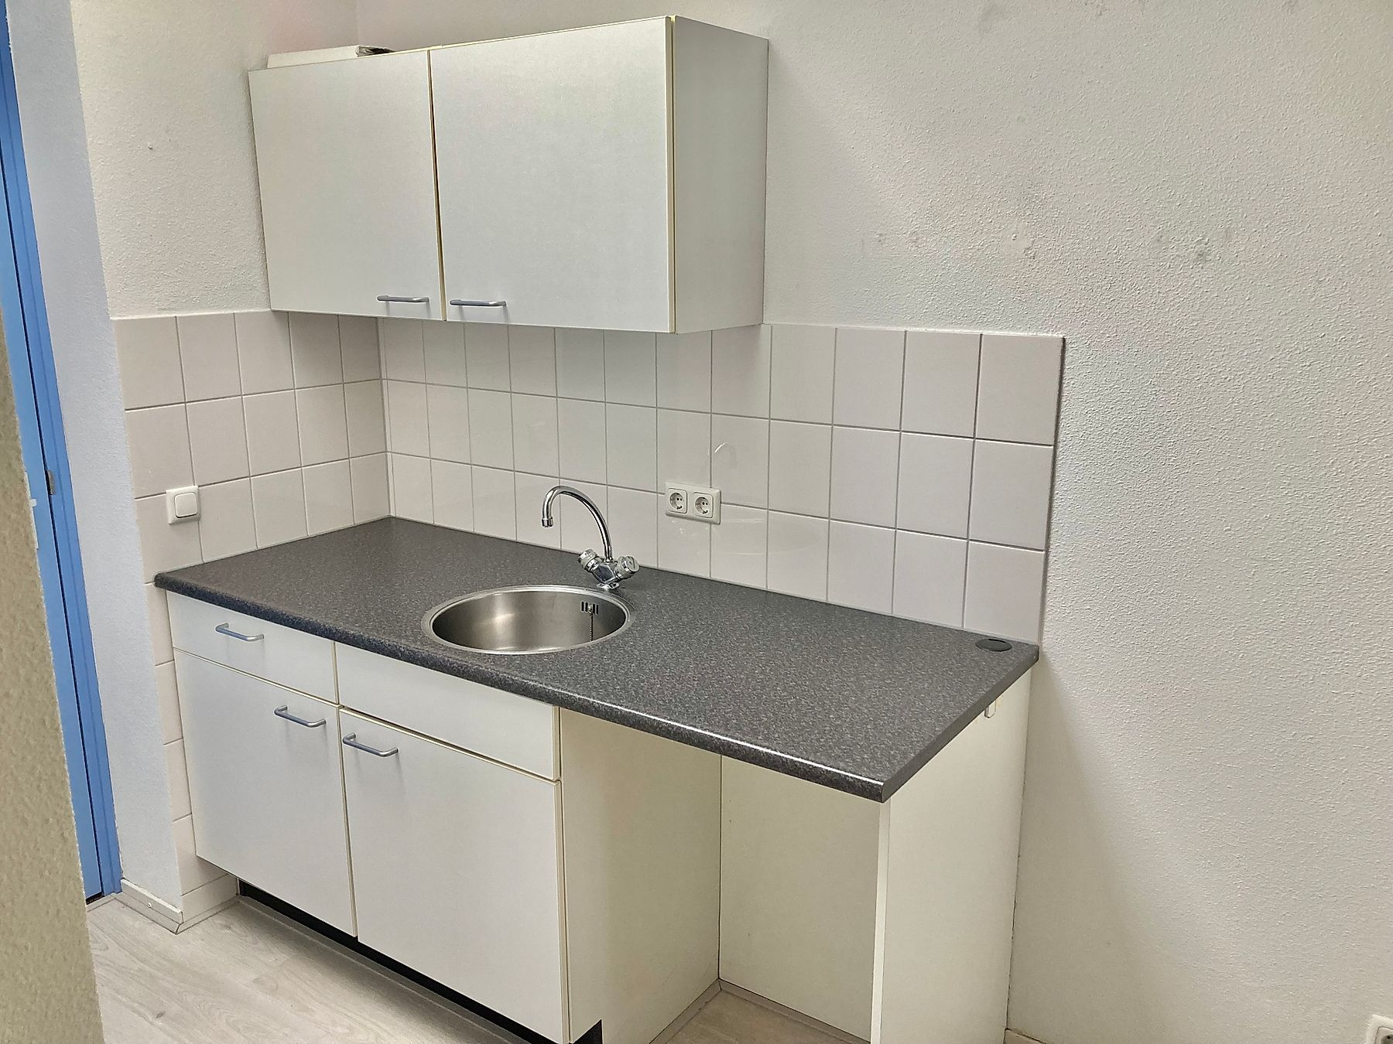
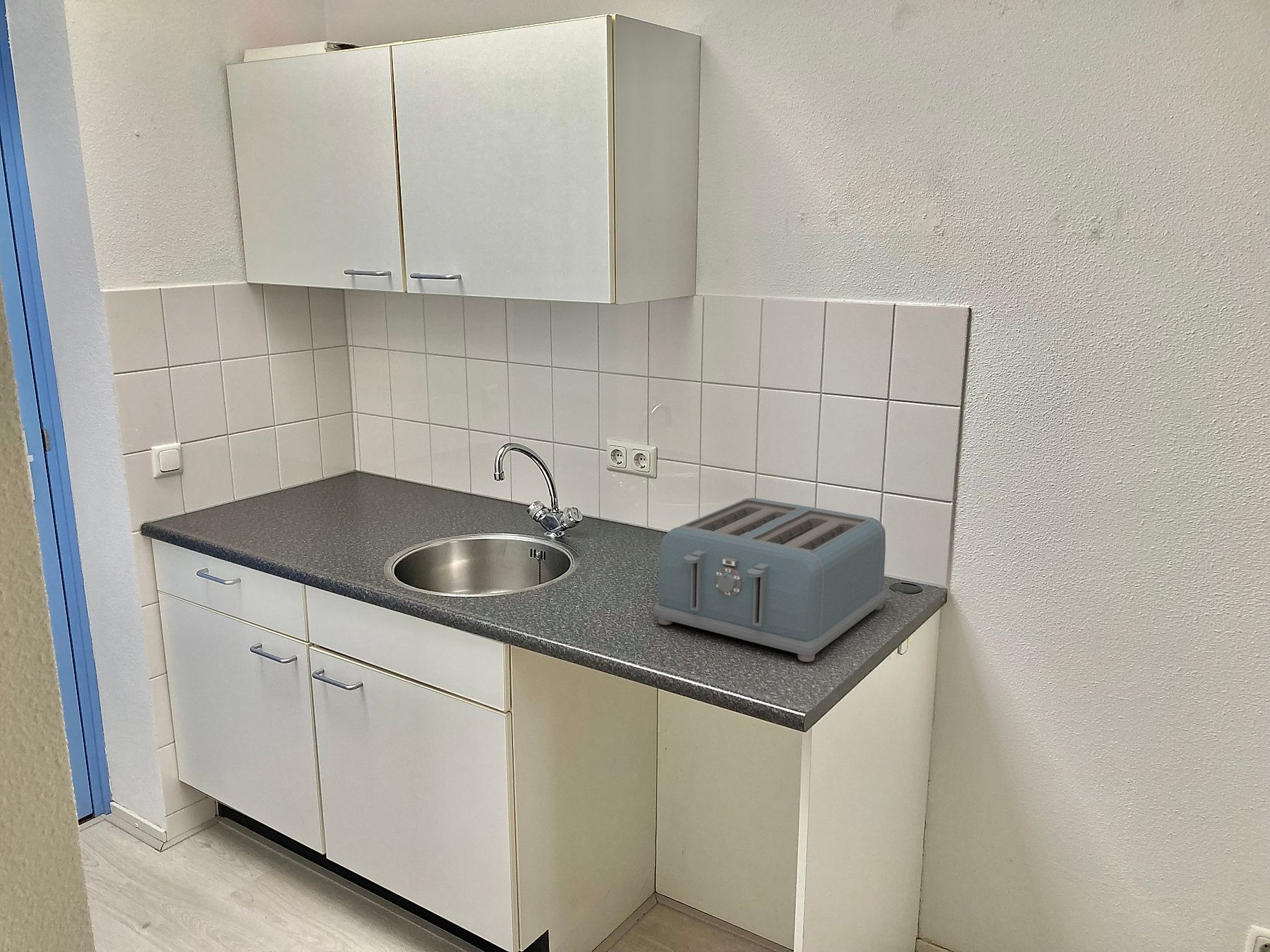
+ toaster (769, 571)
